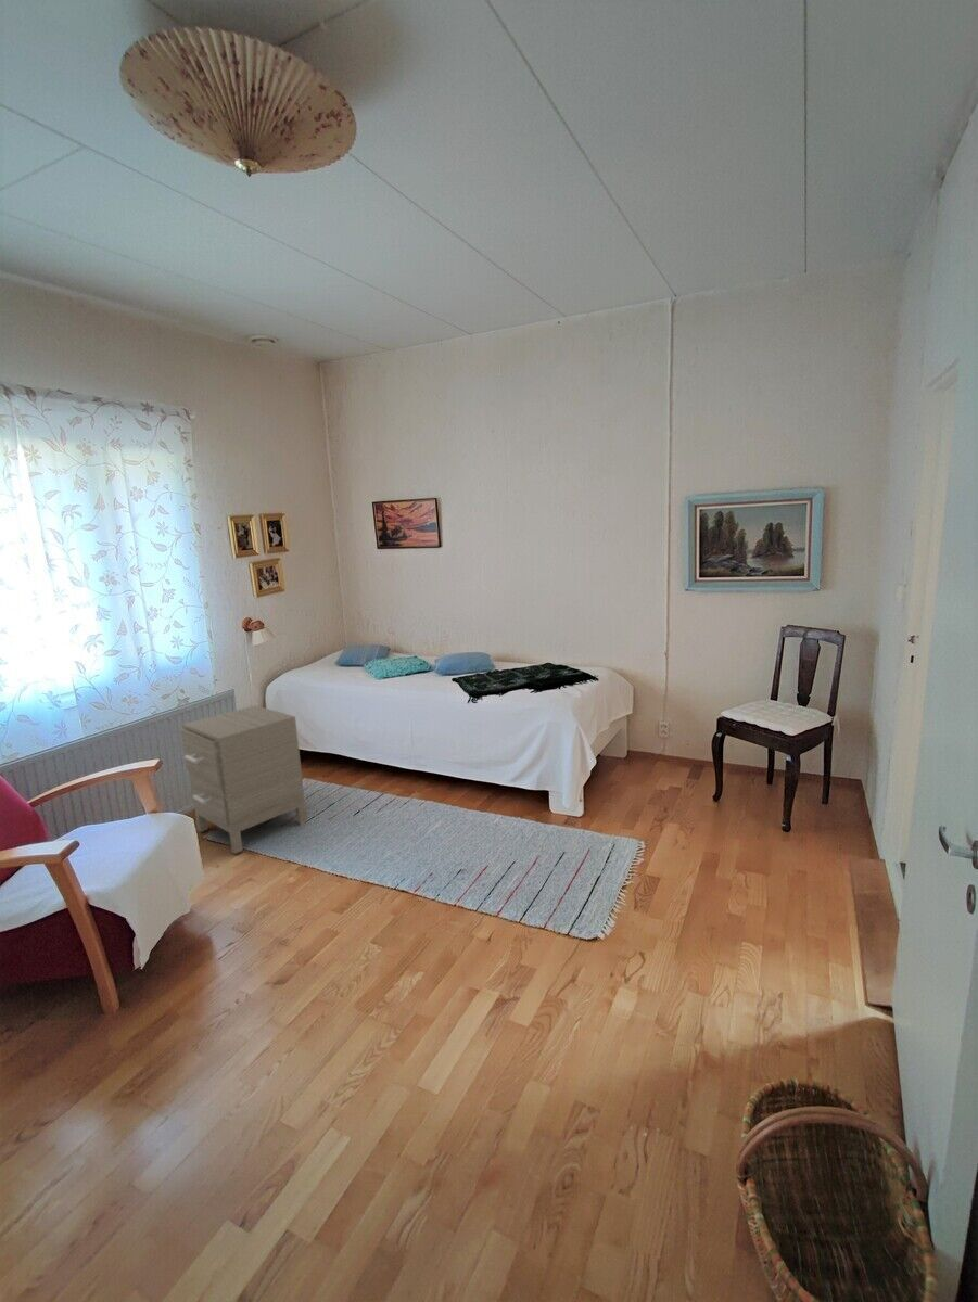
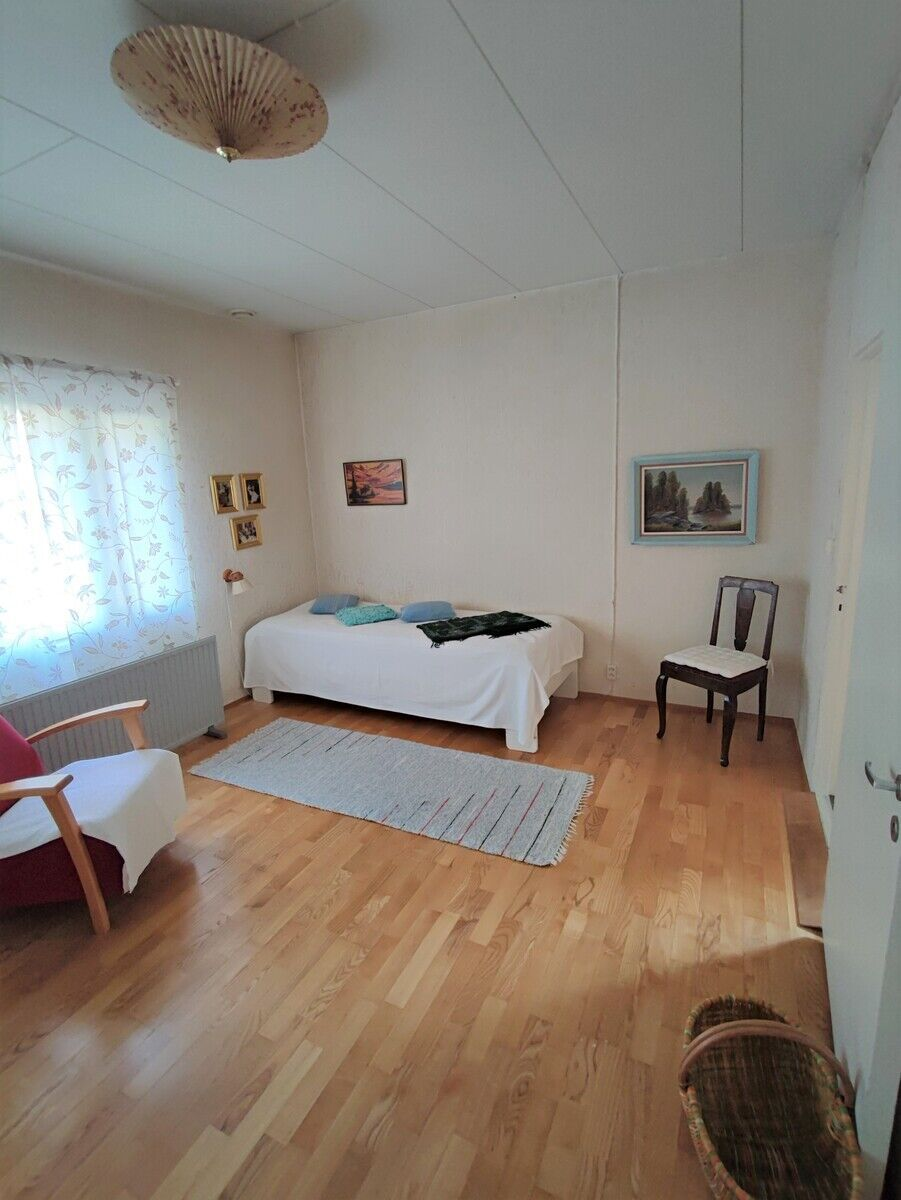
- nightstand (240, 776)
